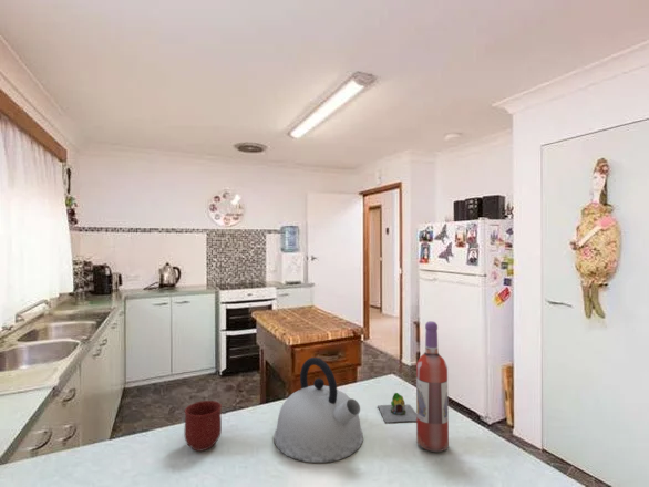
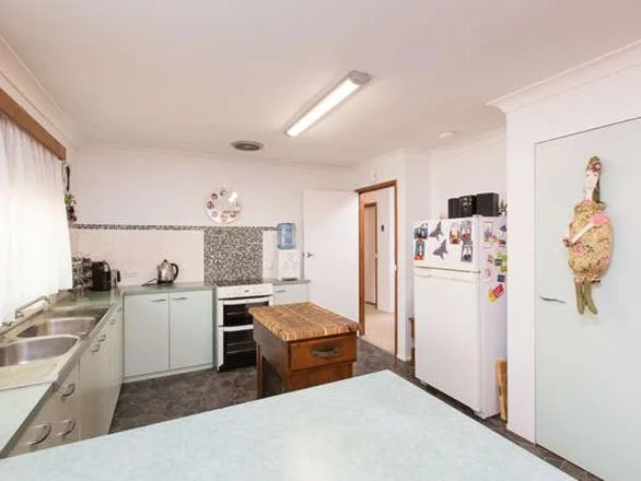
- wine bottle (432, 383)
- kettle (321, 397)
- decorative egg (398, 403)
- mug (204, 422)
